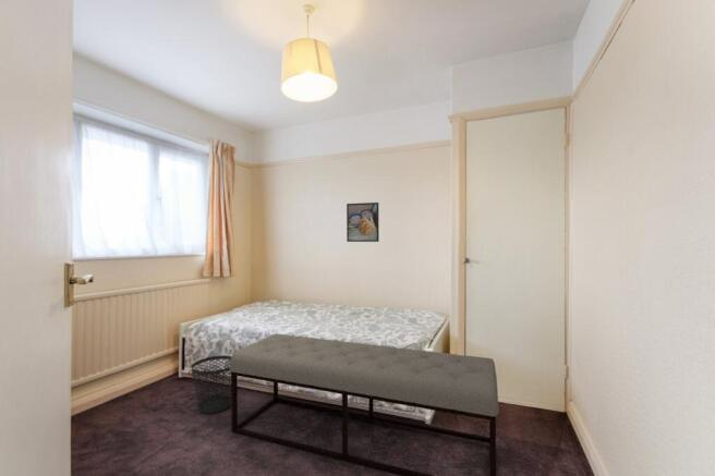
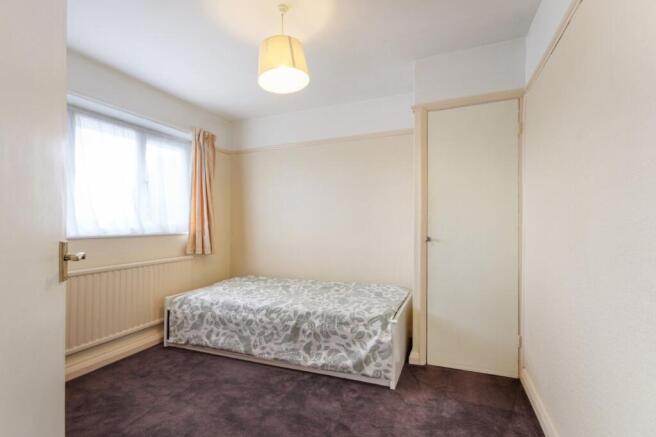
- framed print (362, 222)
- wastebasket (215, 383)
- bench (359, 395)
